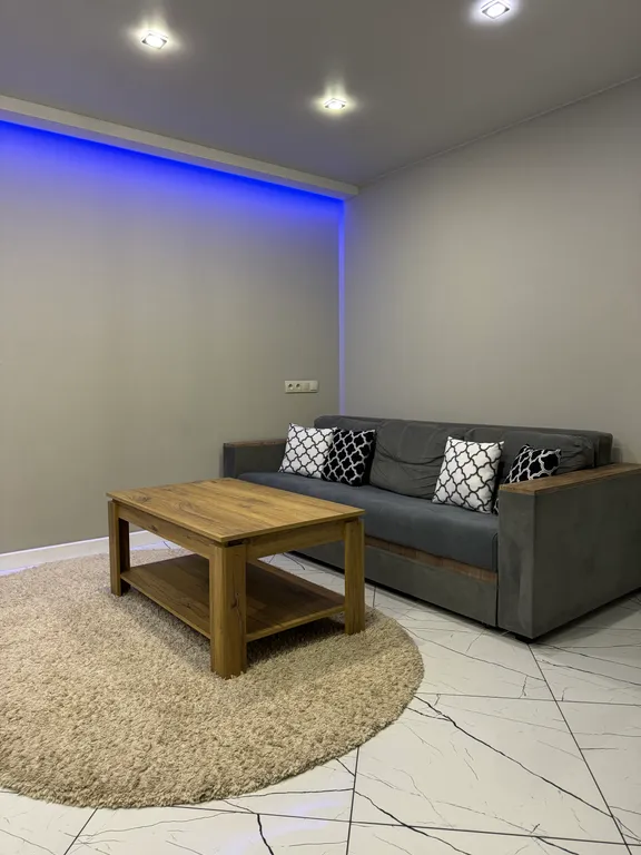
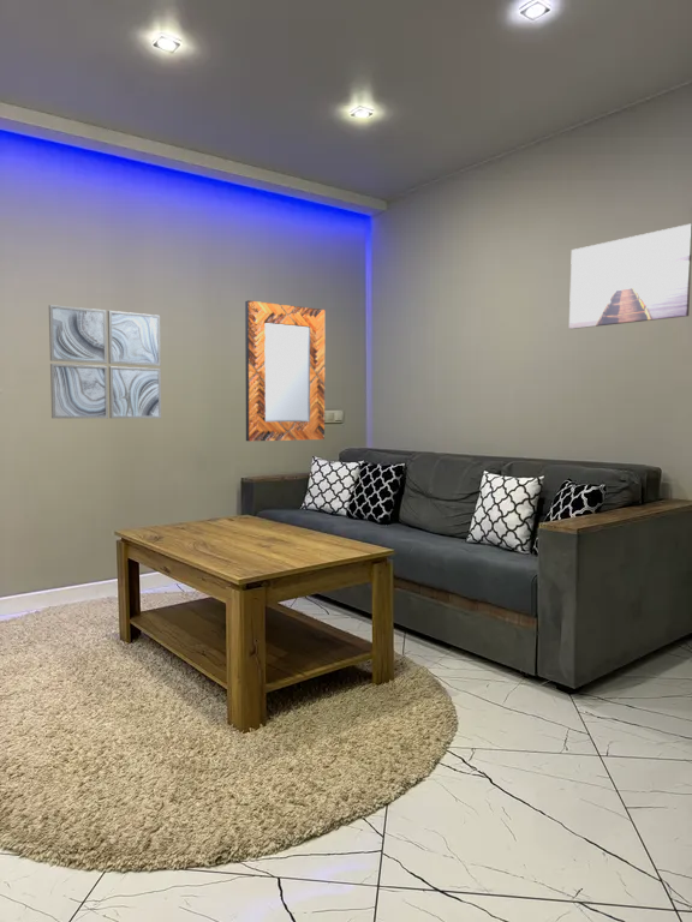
+ wall art (108, 363)
+ home mirror (286, 373)
+ wall art (626, 280)
